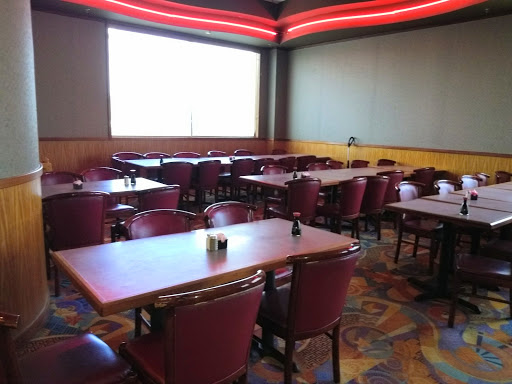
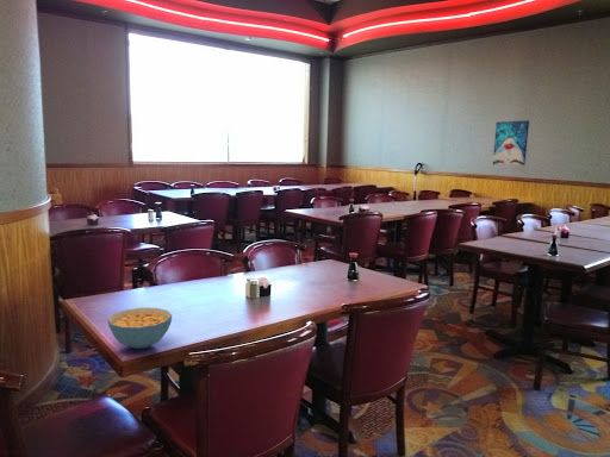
+ wall art (510, 143)
+ cereal bowl (141, 331)
